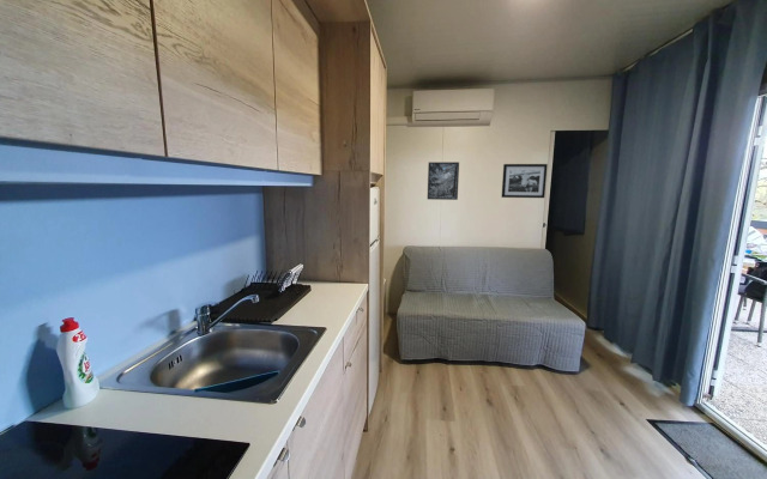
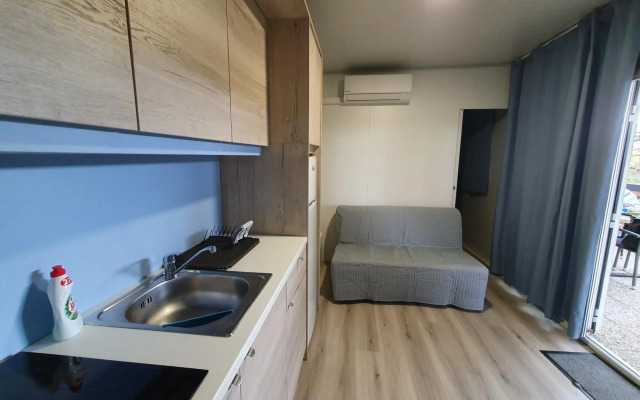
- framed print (442, 181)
- picture frame (524, 181)
